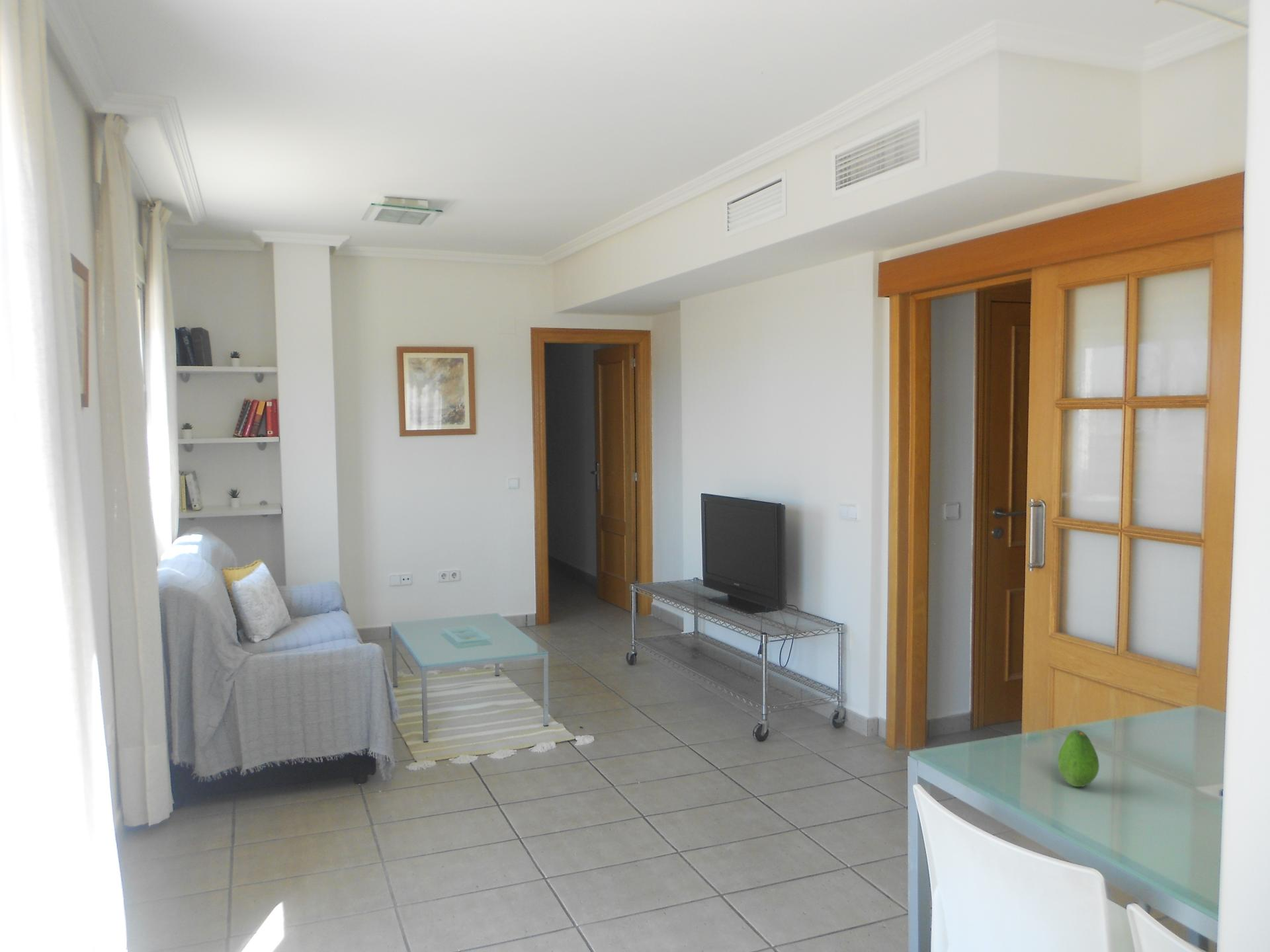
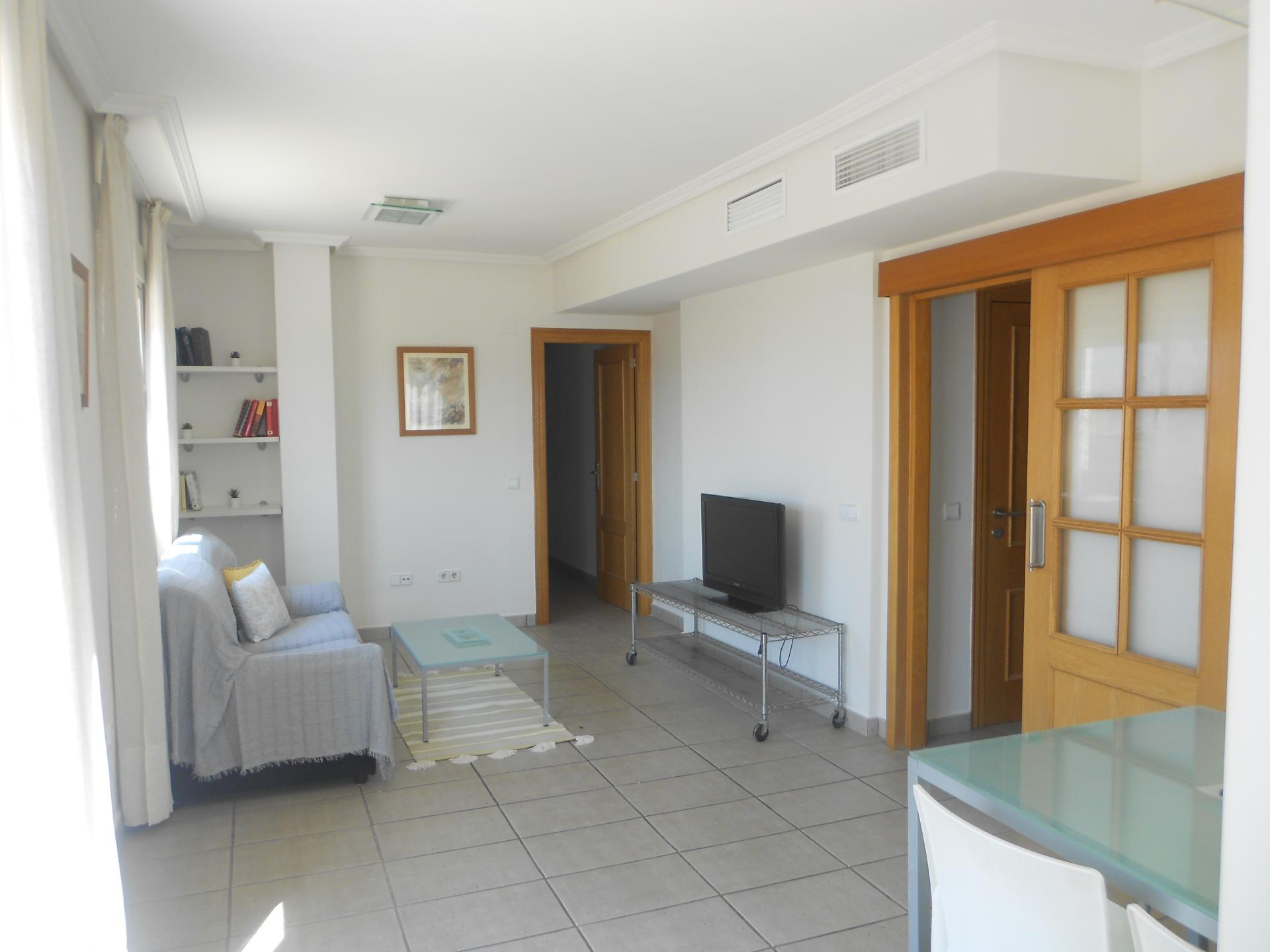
- fruit (1078, 758)
